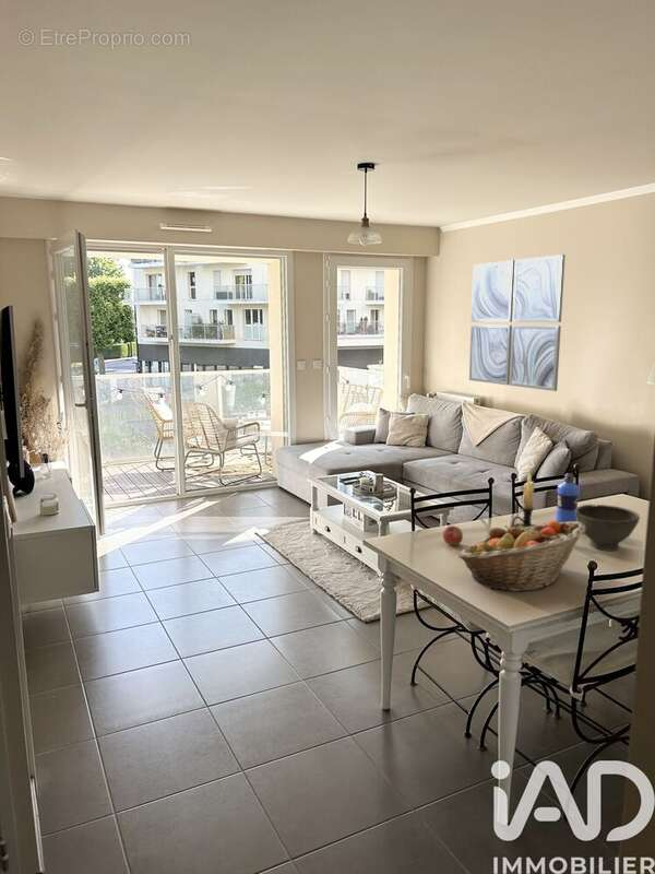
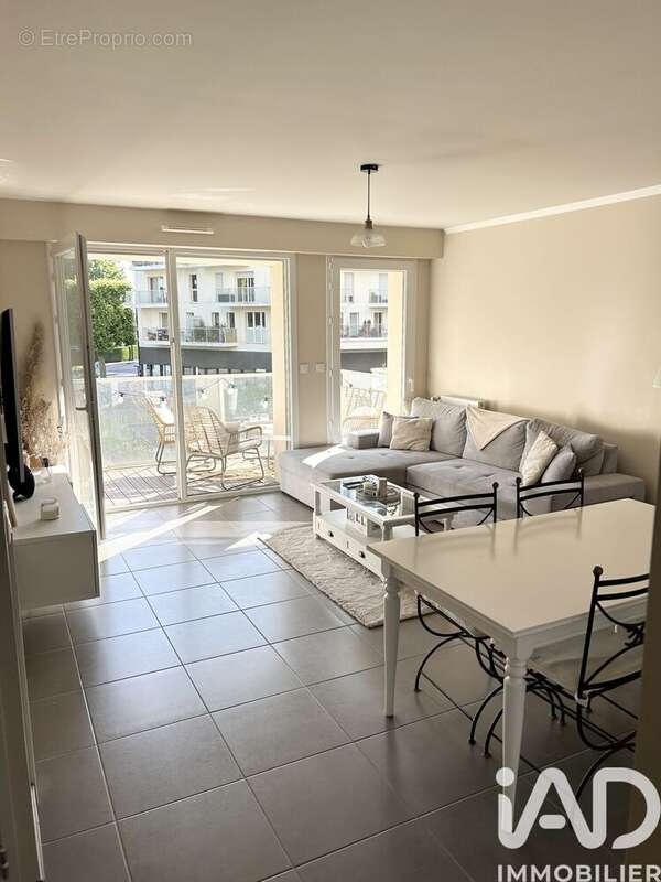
- fruit basket (521, 550)
- bowl (605, 529)
- apple (452, 535)
- candle holder (525, 504)
- wall art (512, 321)
- water bottle (568, 499)
